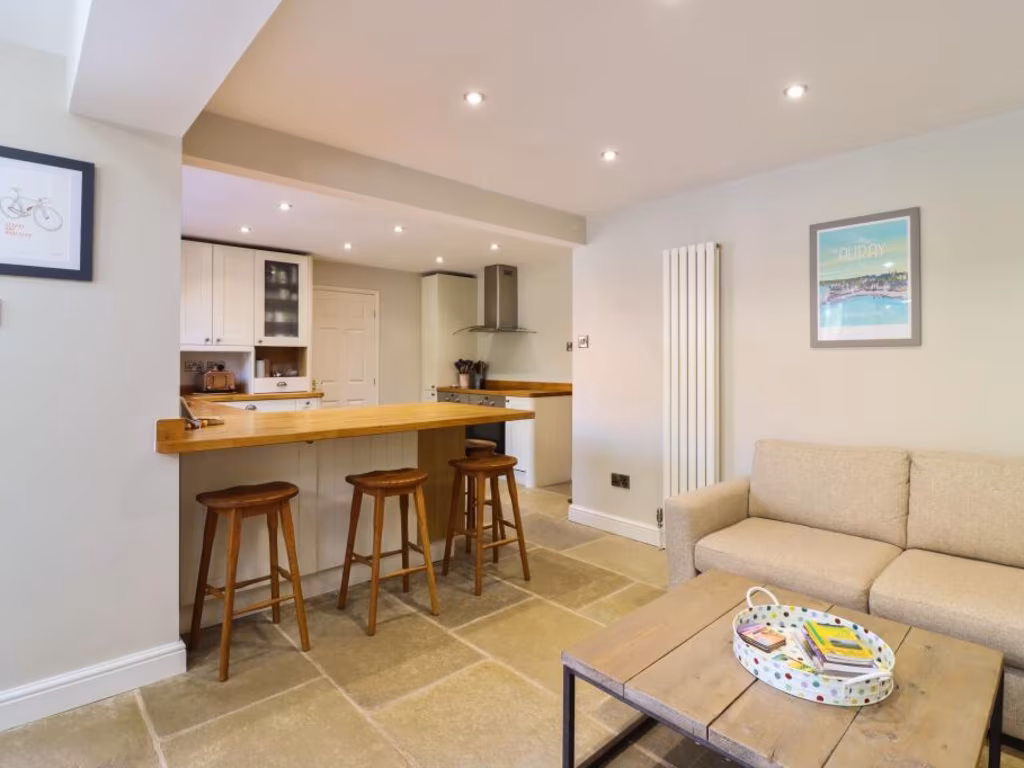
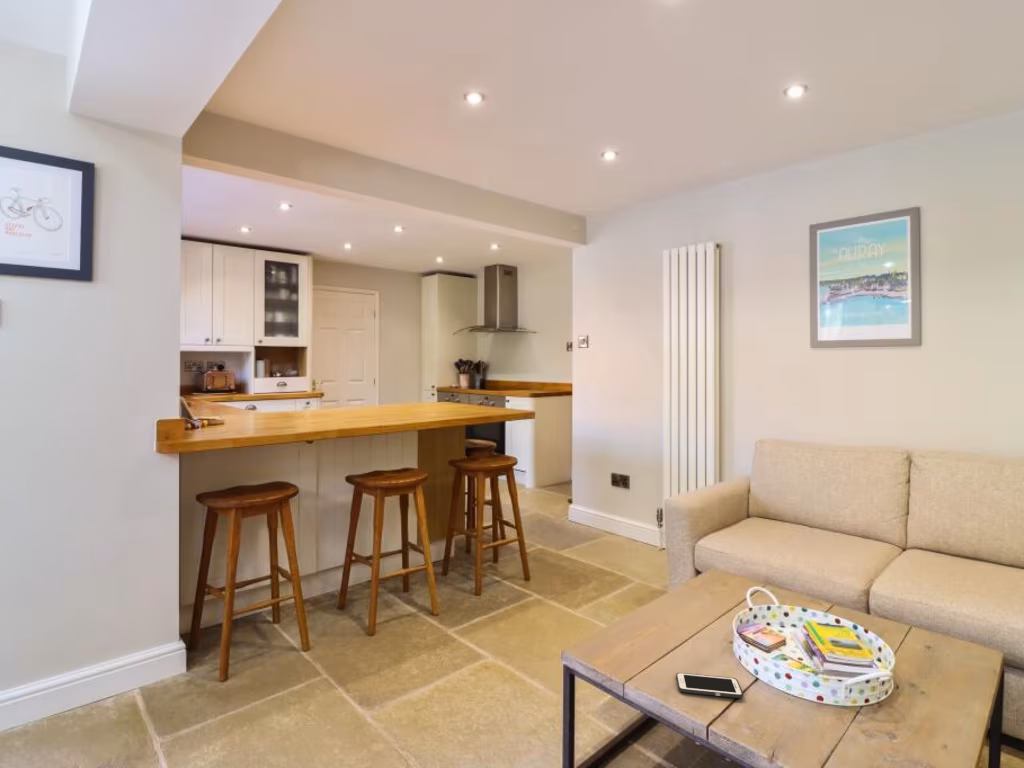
+ cell phone (708, 685)
